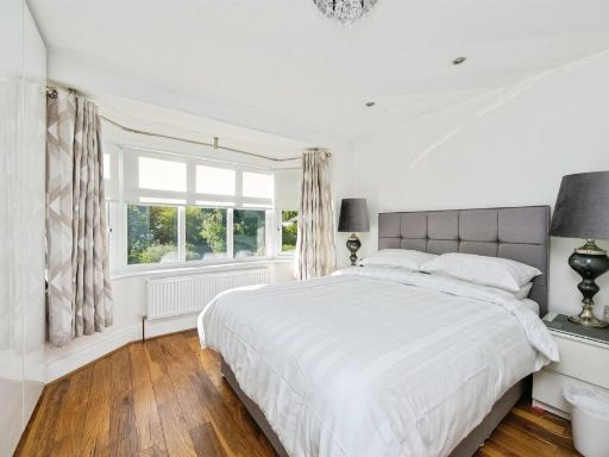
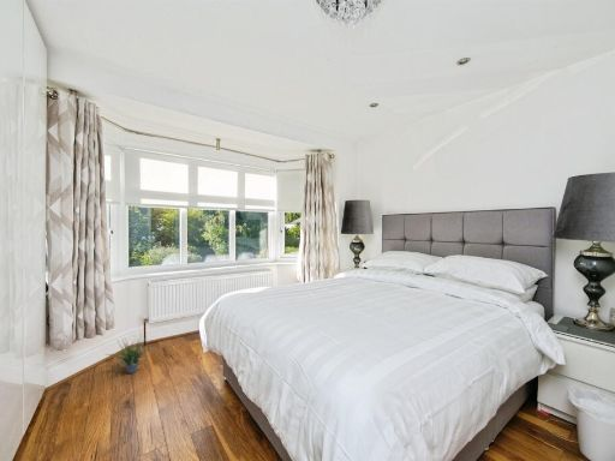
+ potted plant (130, 352)
